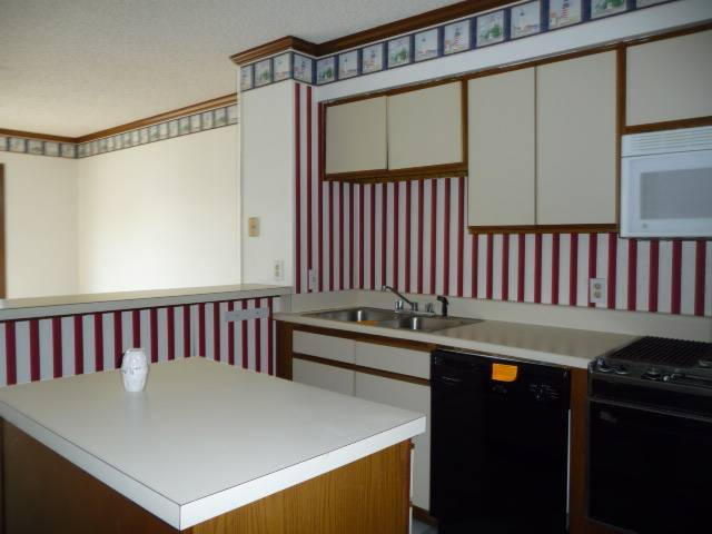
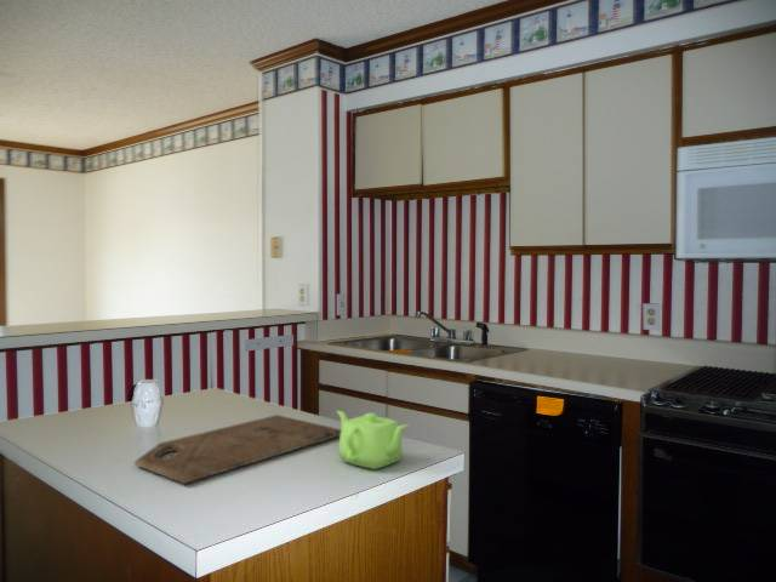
+ teapot (370, 438)
+ cutting board (239, 443)
